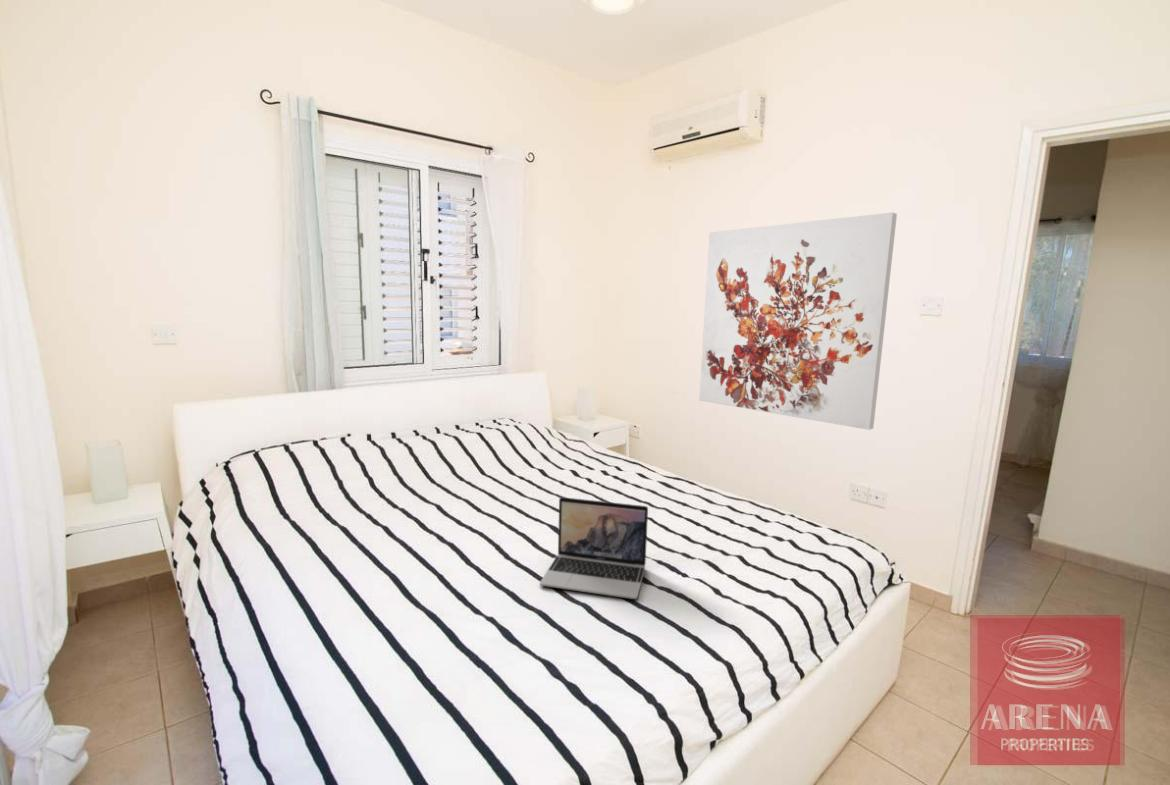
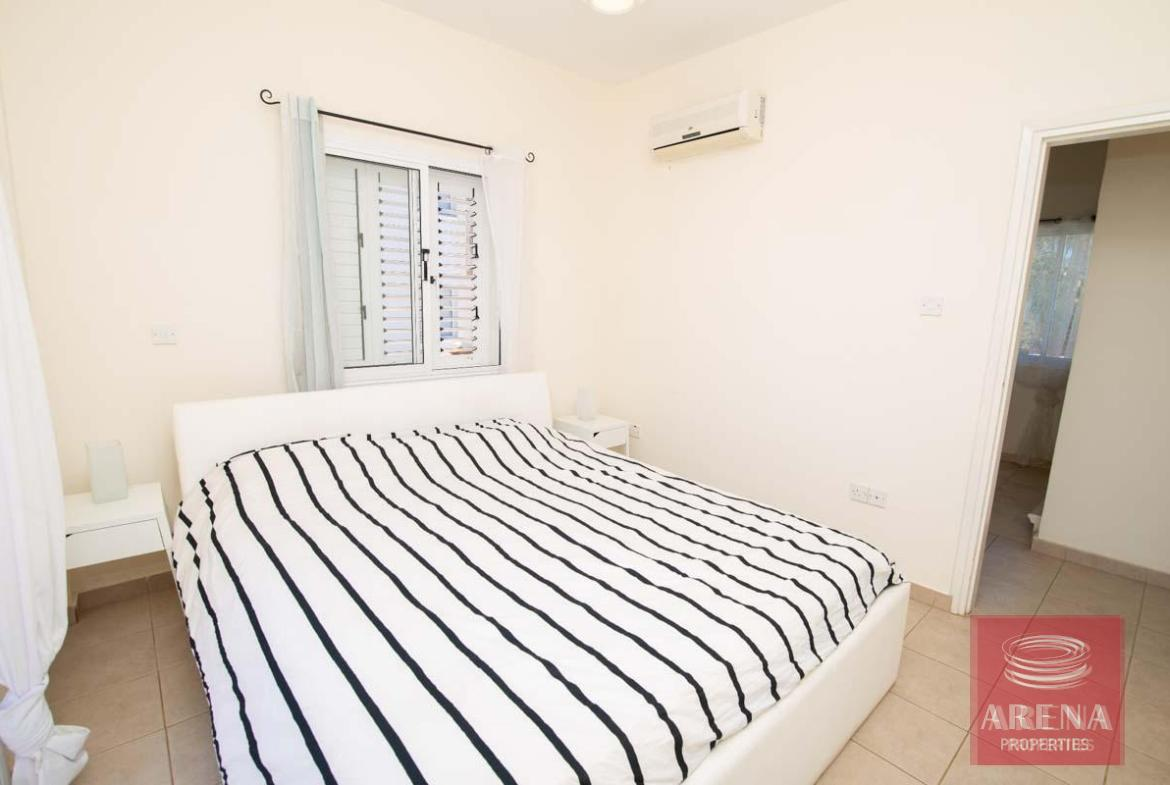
- laptop (595, 545)
- wall art (783, 321)
